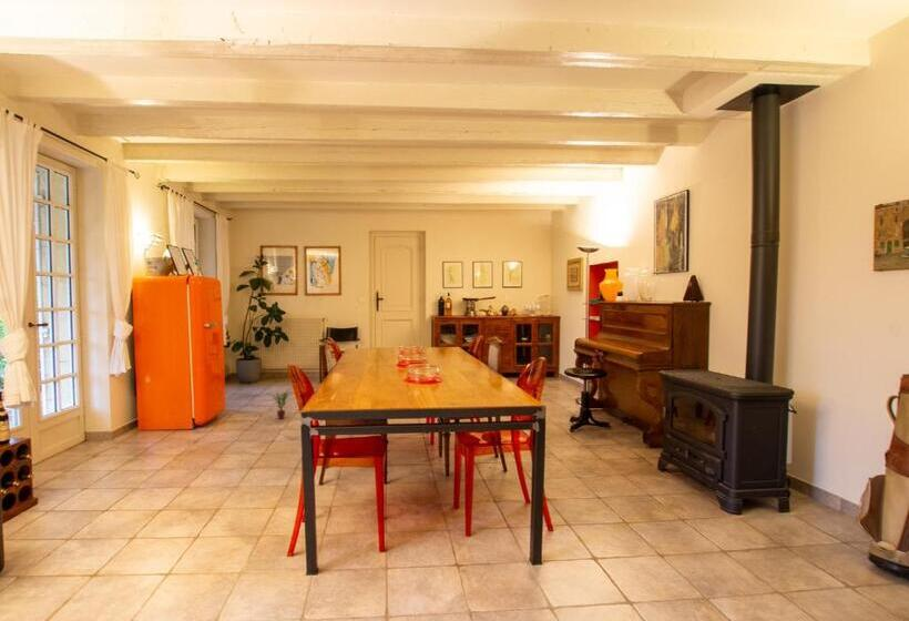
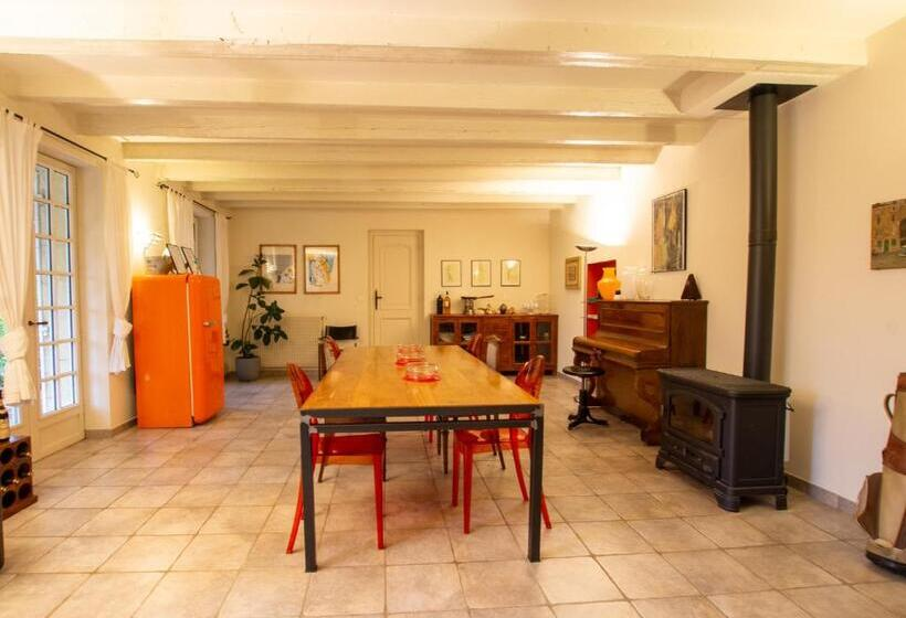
- potted plant (278, 405)
